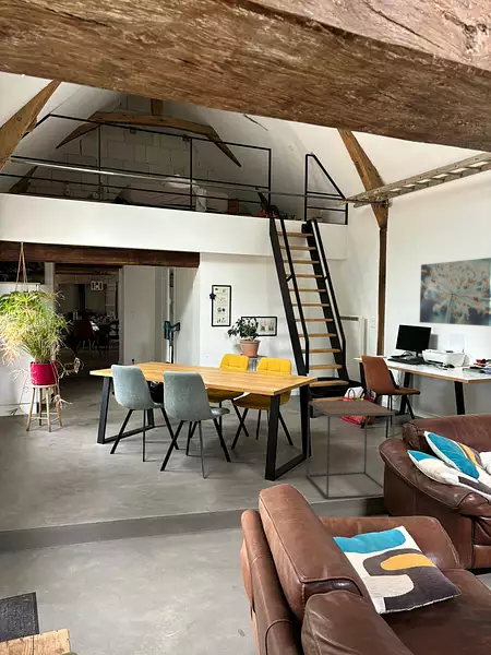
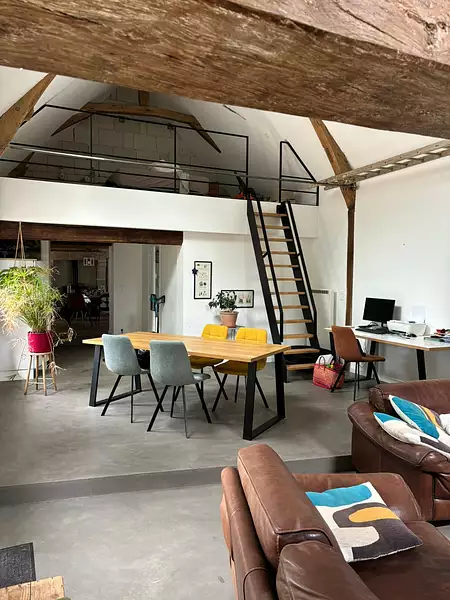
- wall art (453, 293)
- side table (364, 445)
